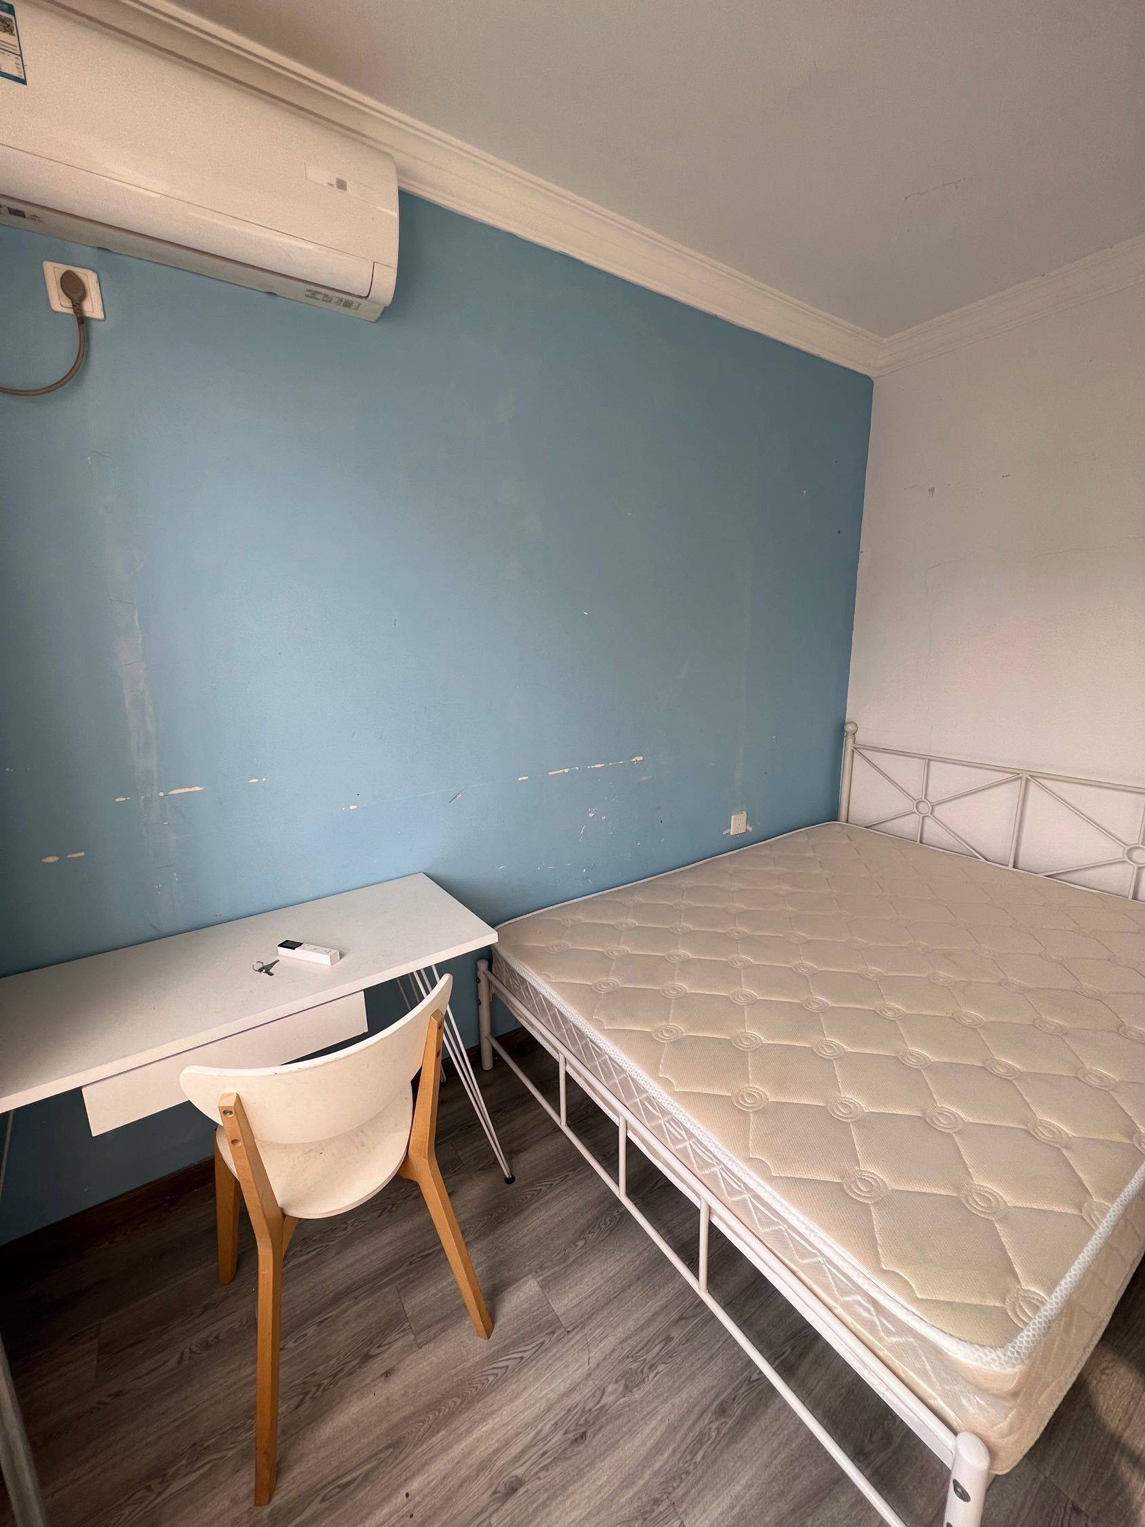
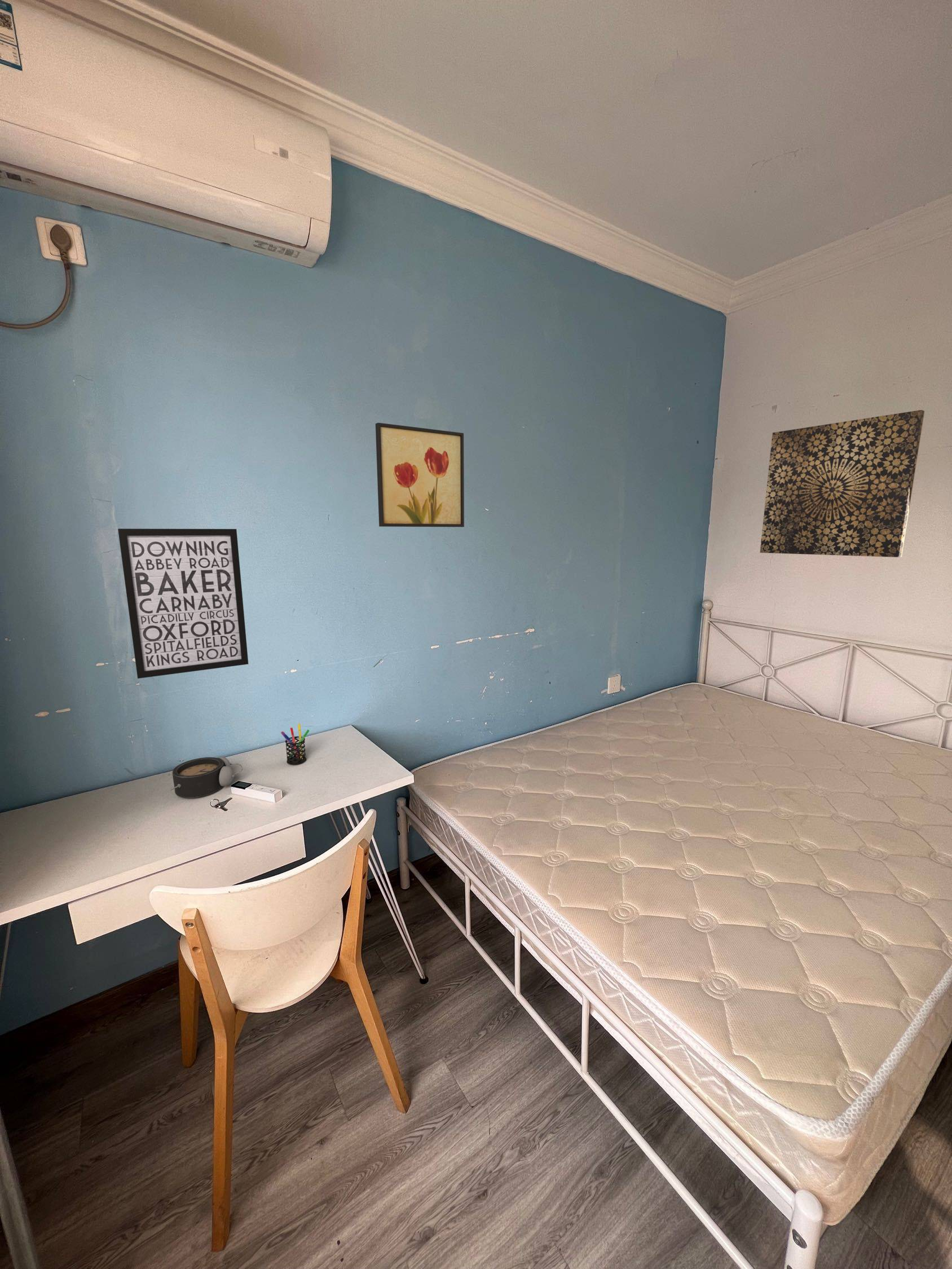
+ alarm clock (206, 775)
+ wall art (421, 478)
+ wall art (832, 490)
+ pen holder (297, 743)
+ wall art (188, 601)
